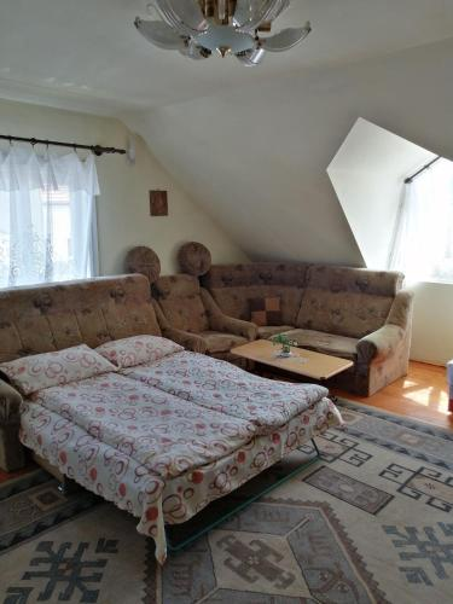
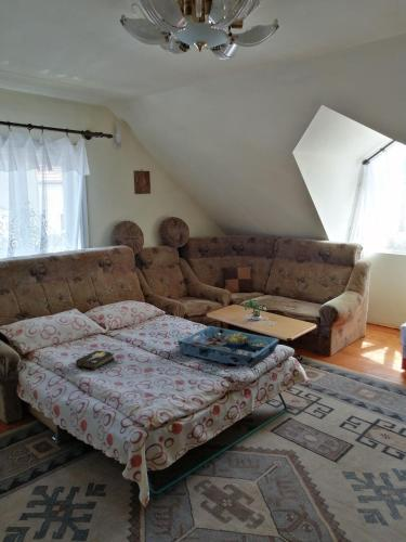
+ serving tray (228, 345)
+ hardback book (95, 359)
